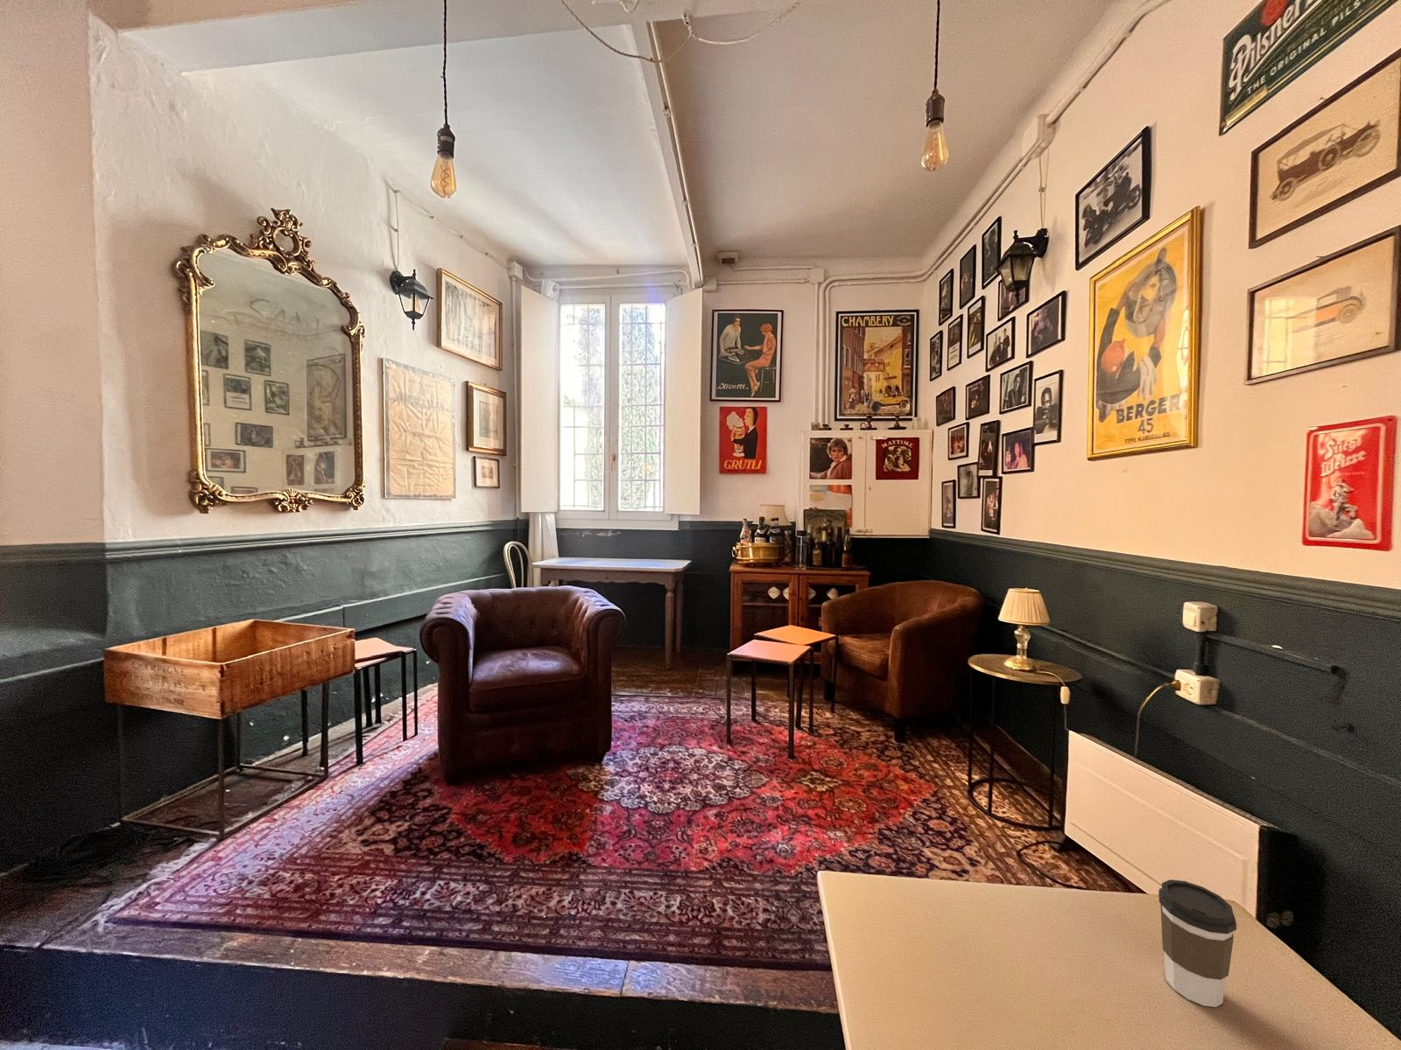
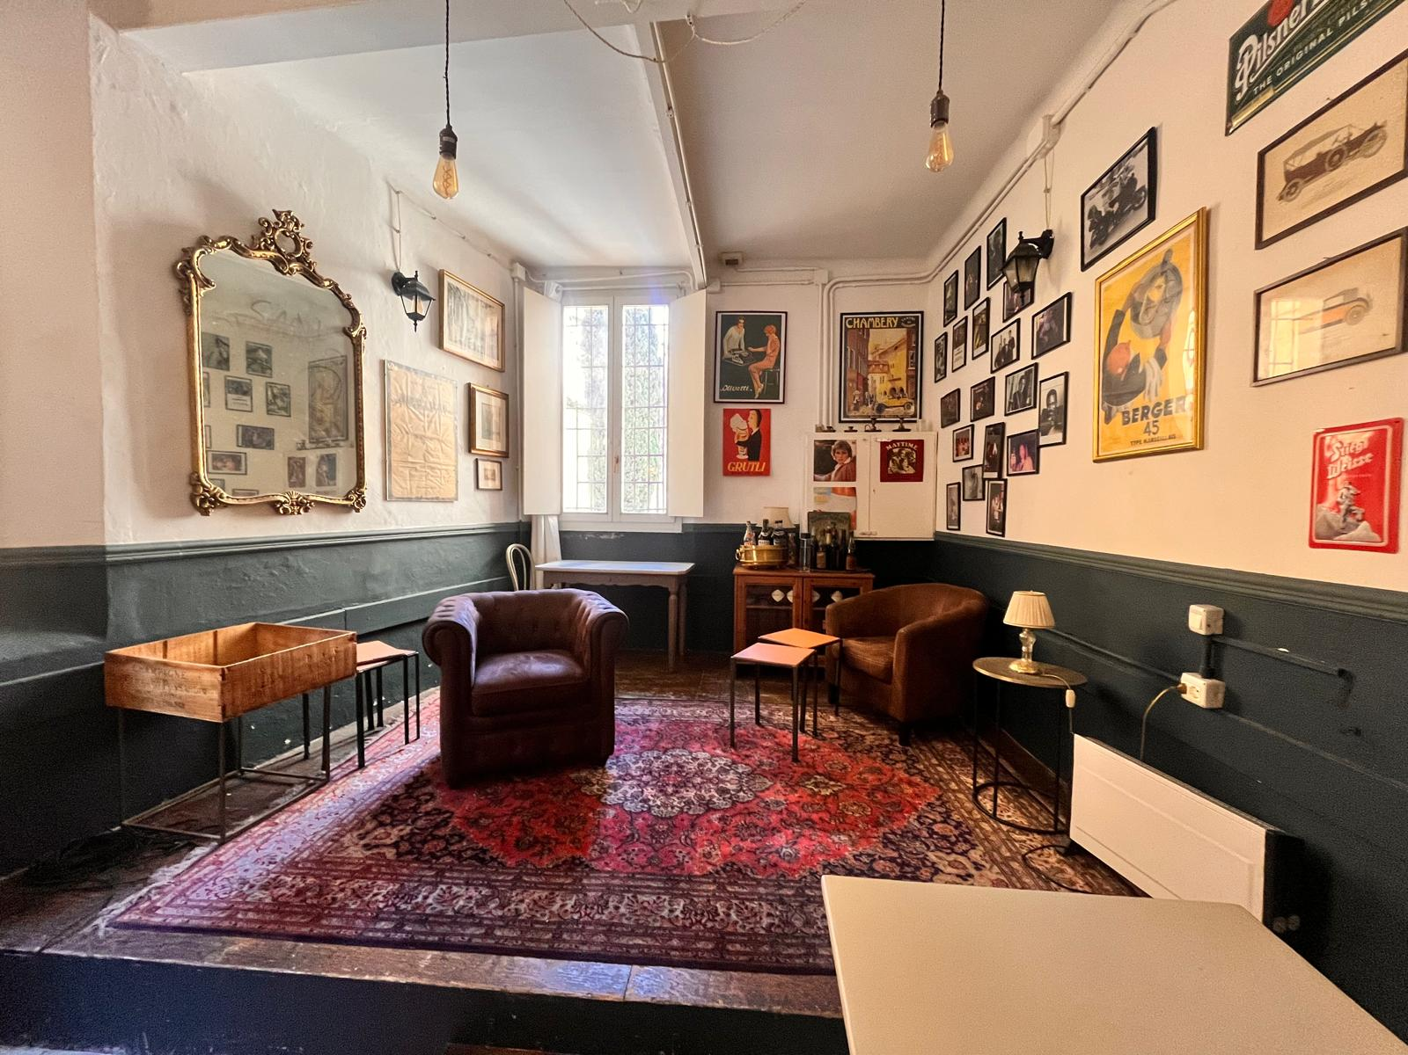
- coffee cup (1195, 942)
